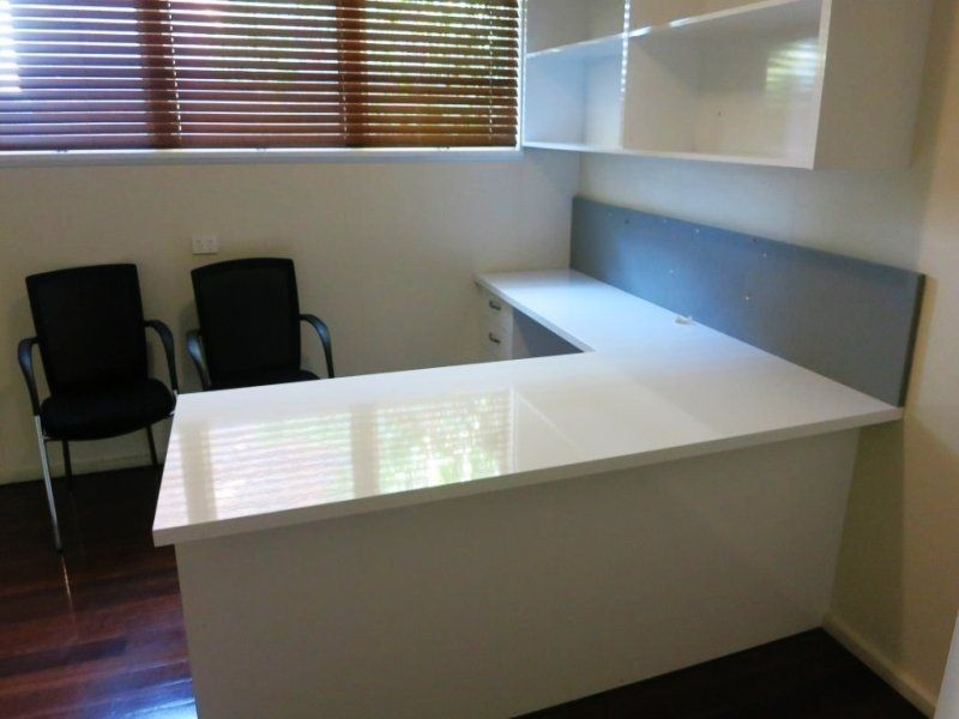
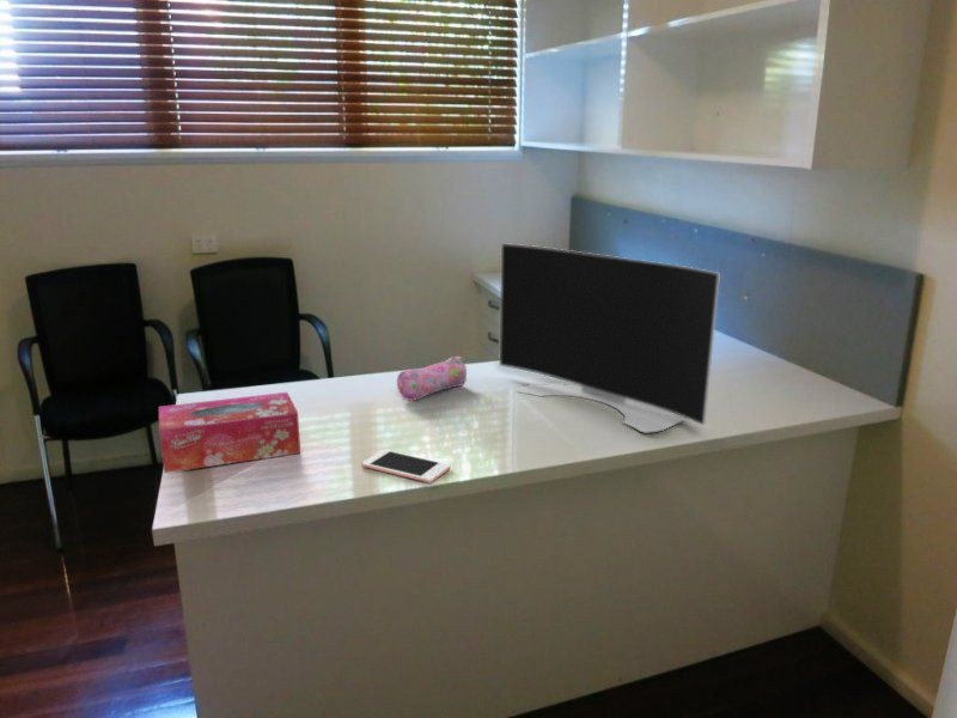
+ pencil case (433, 377)
+ cell phone (406, 466)
+ computer monitor (599, 330)
+ tissue box (230, 430)
